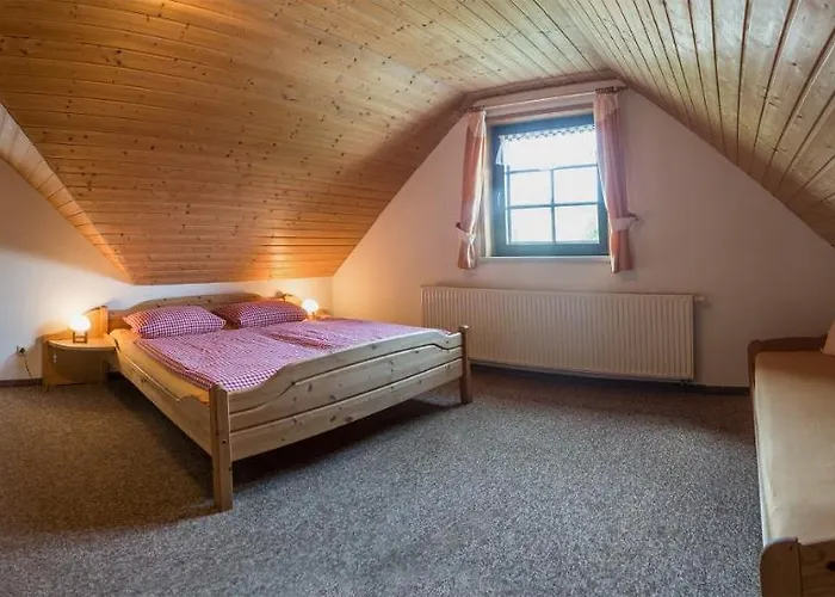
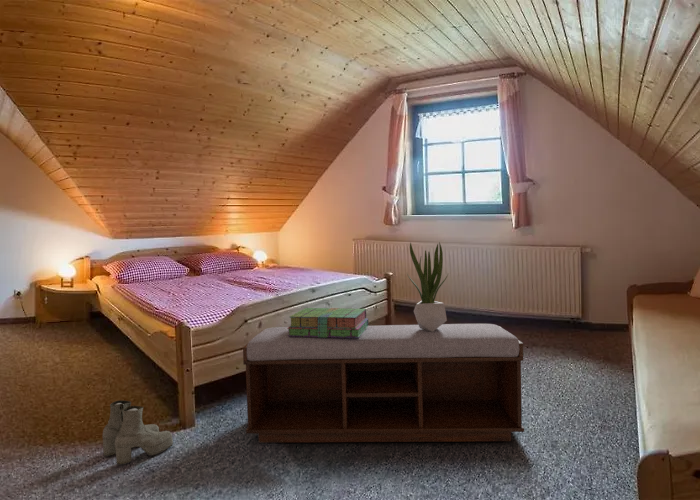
+ boots (137, 425)
+ stack of books (329, 321)
+ bench (381, 378)
+ potted plant (430, 286)
